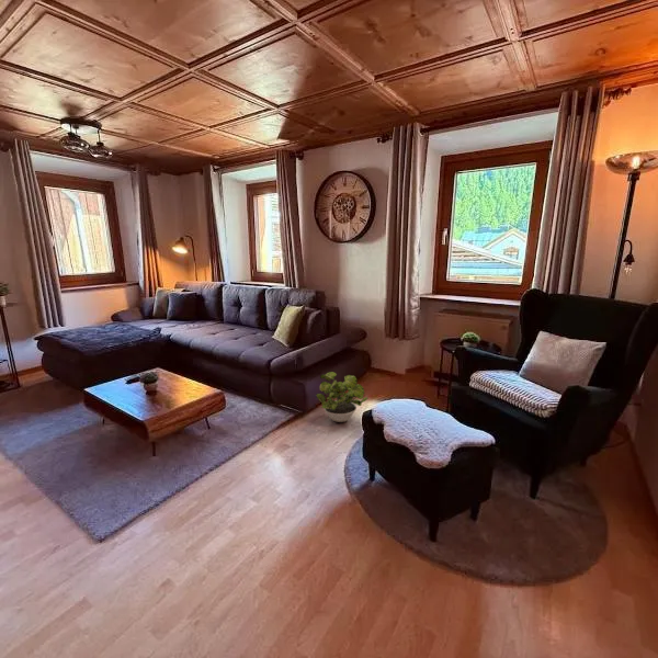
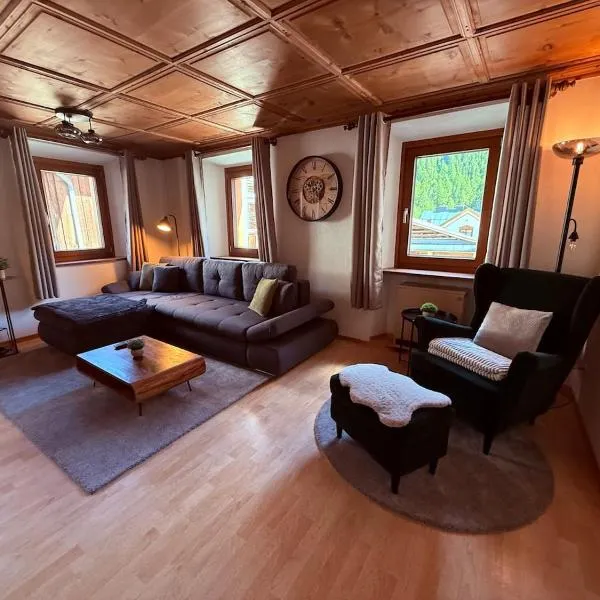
- potted plant (341, 396)
